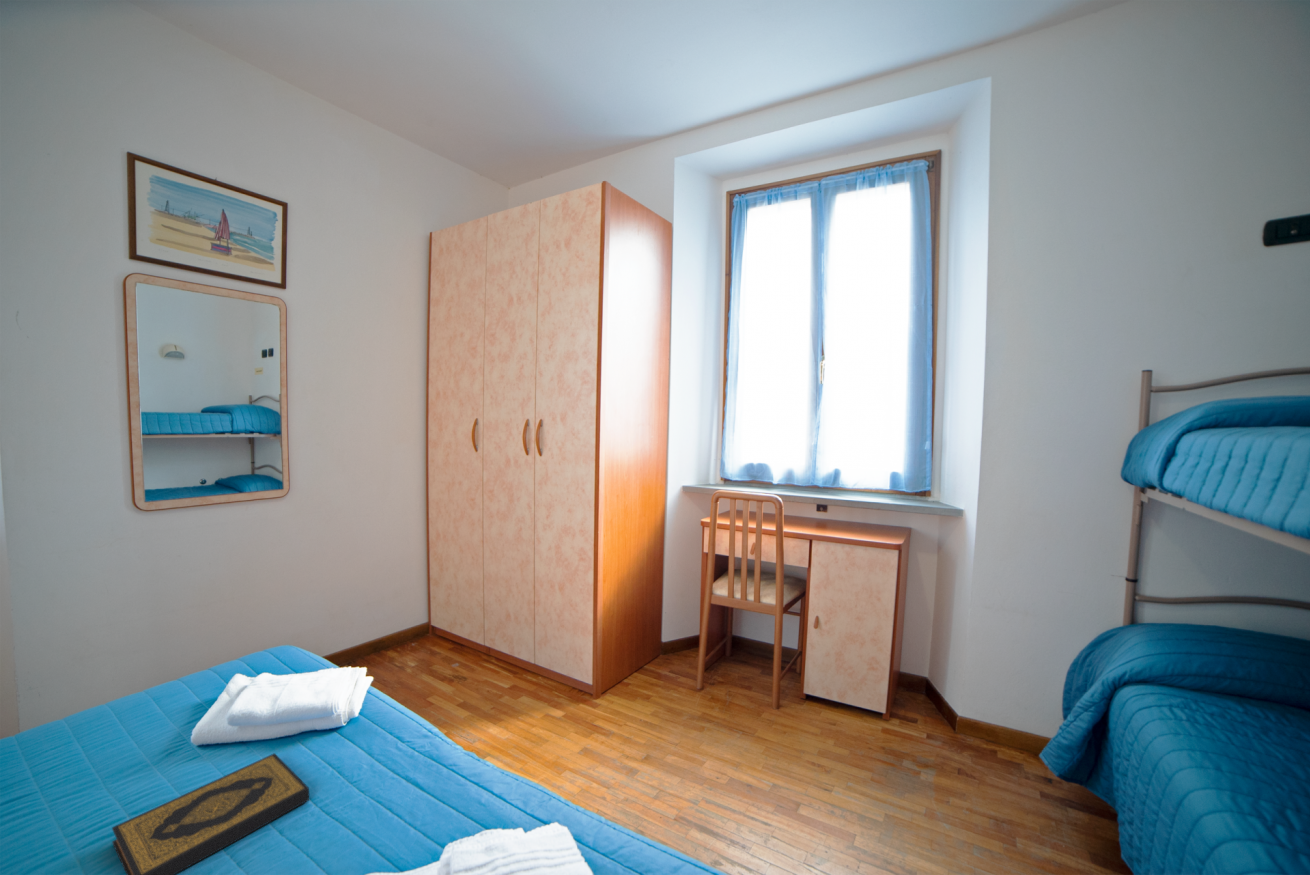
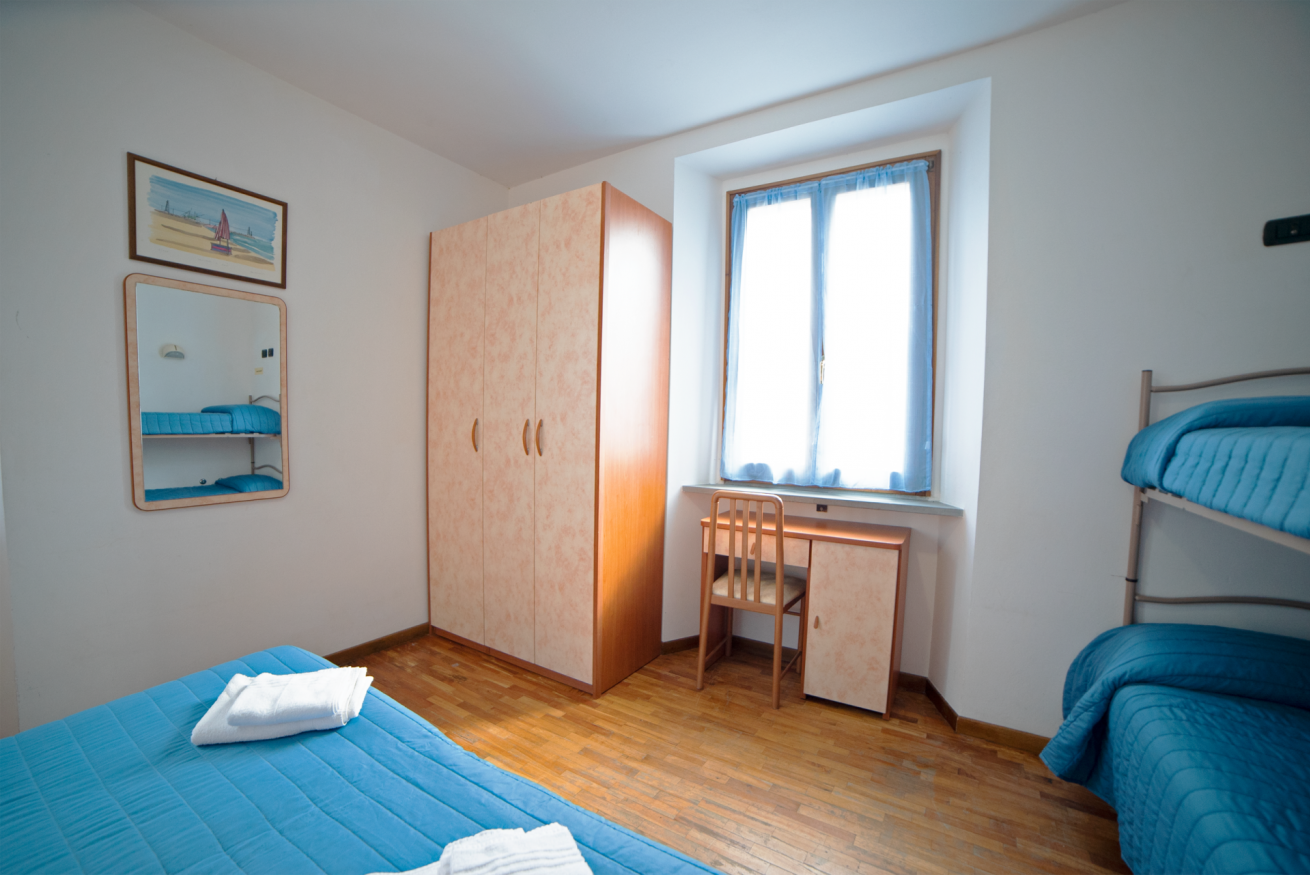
- hardback book (216, 813)
